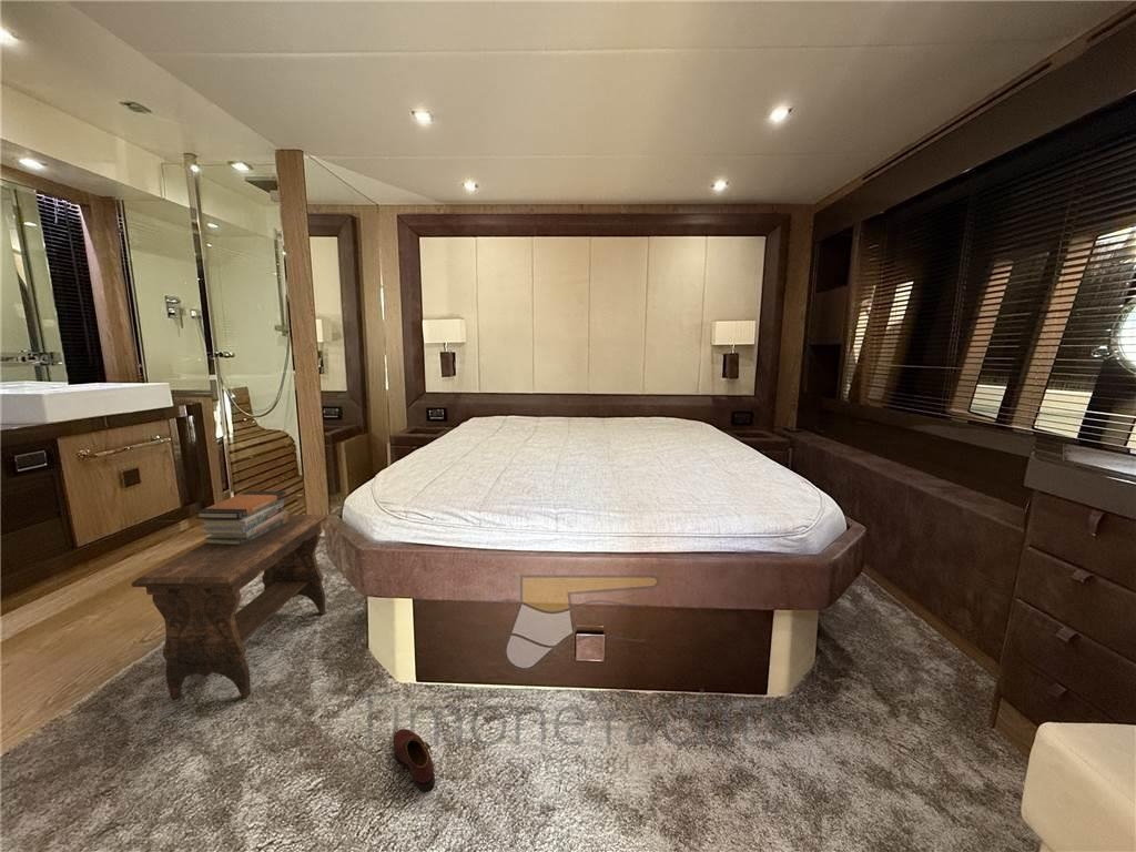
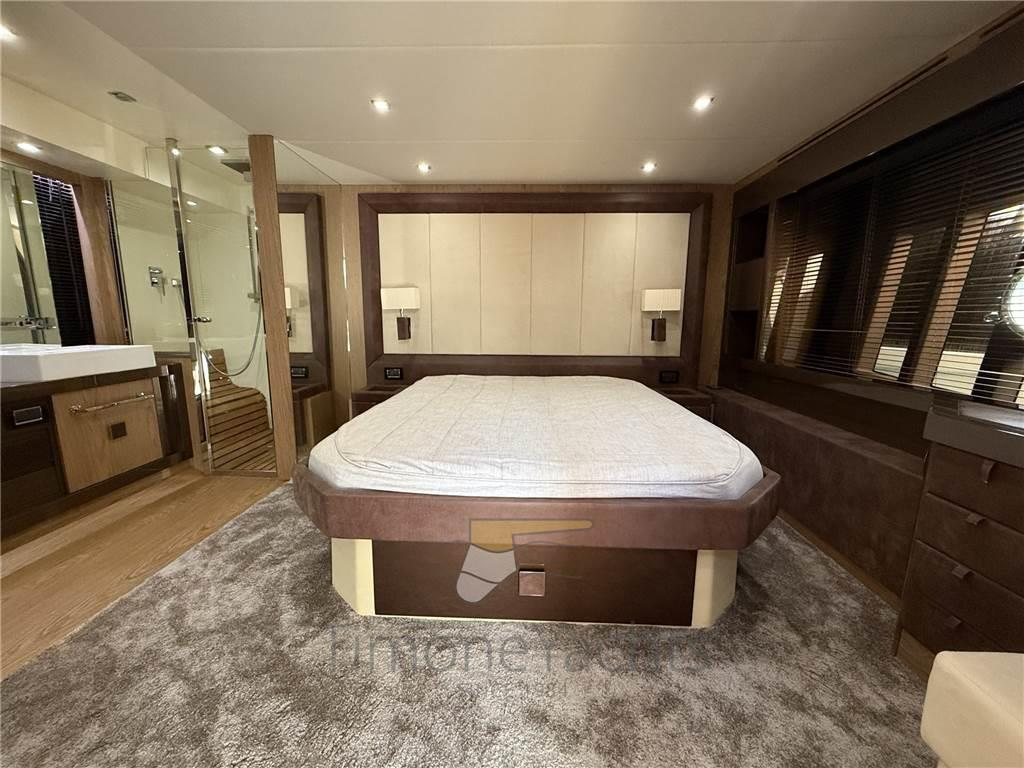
- shoe (413, 748)
- book stack (246, 516)
- footstool (253, 599)
